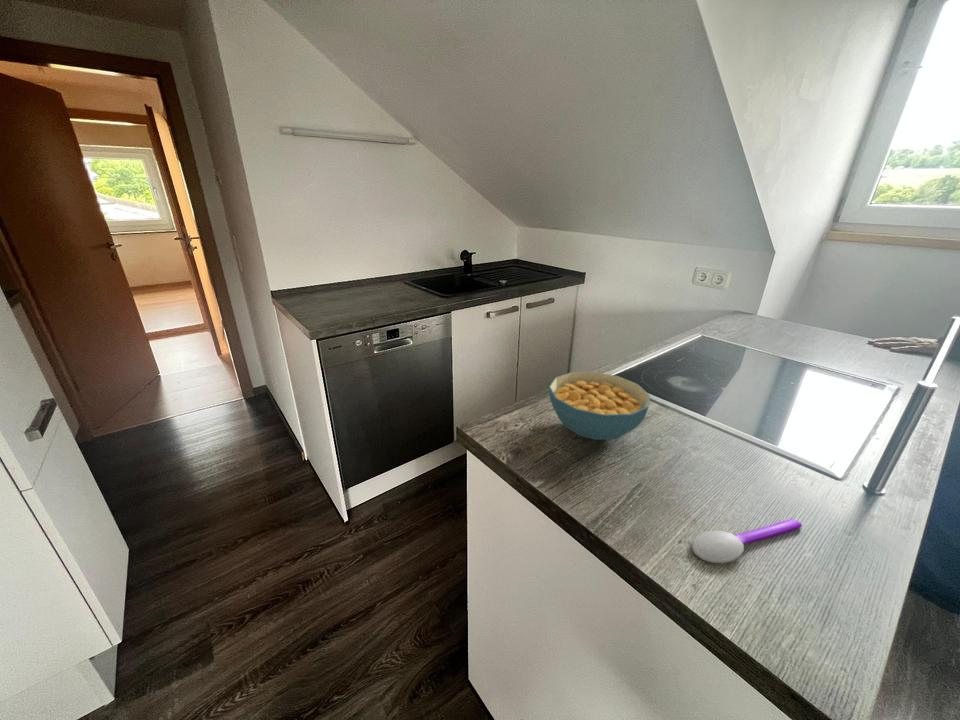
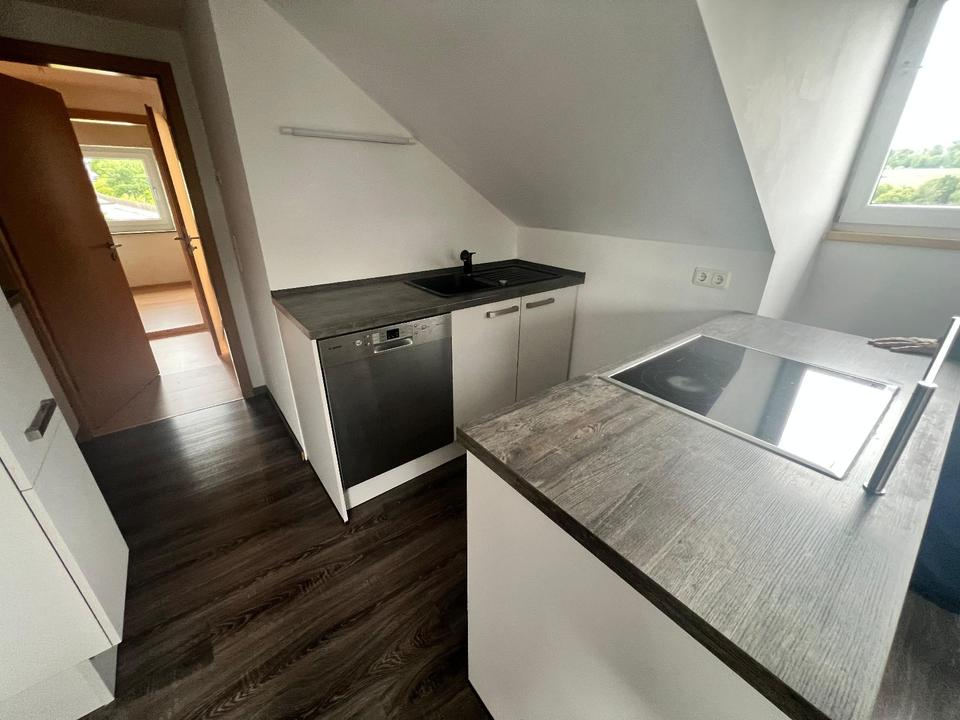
- cereal bowl (595, 411)
- spoon (749, 535)
